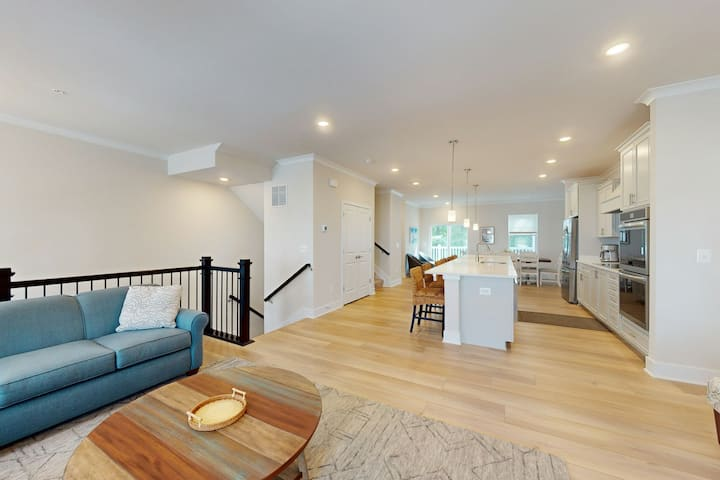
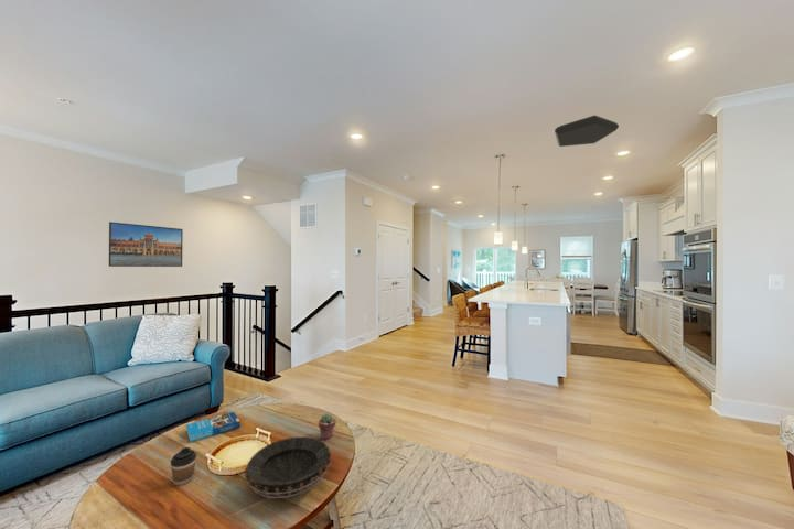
+ coffee cup (183, 465)
+ decorative bowl (290, 468)
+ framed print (148, 246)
+ ceiling light (586, 131)
+ potted succulent (326, 425)
+ book (213, 425)
